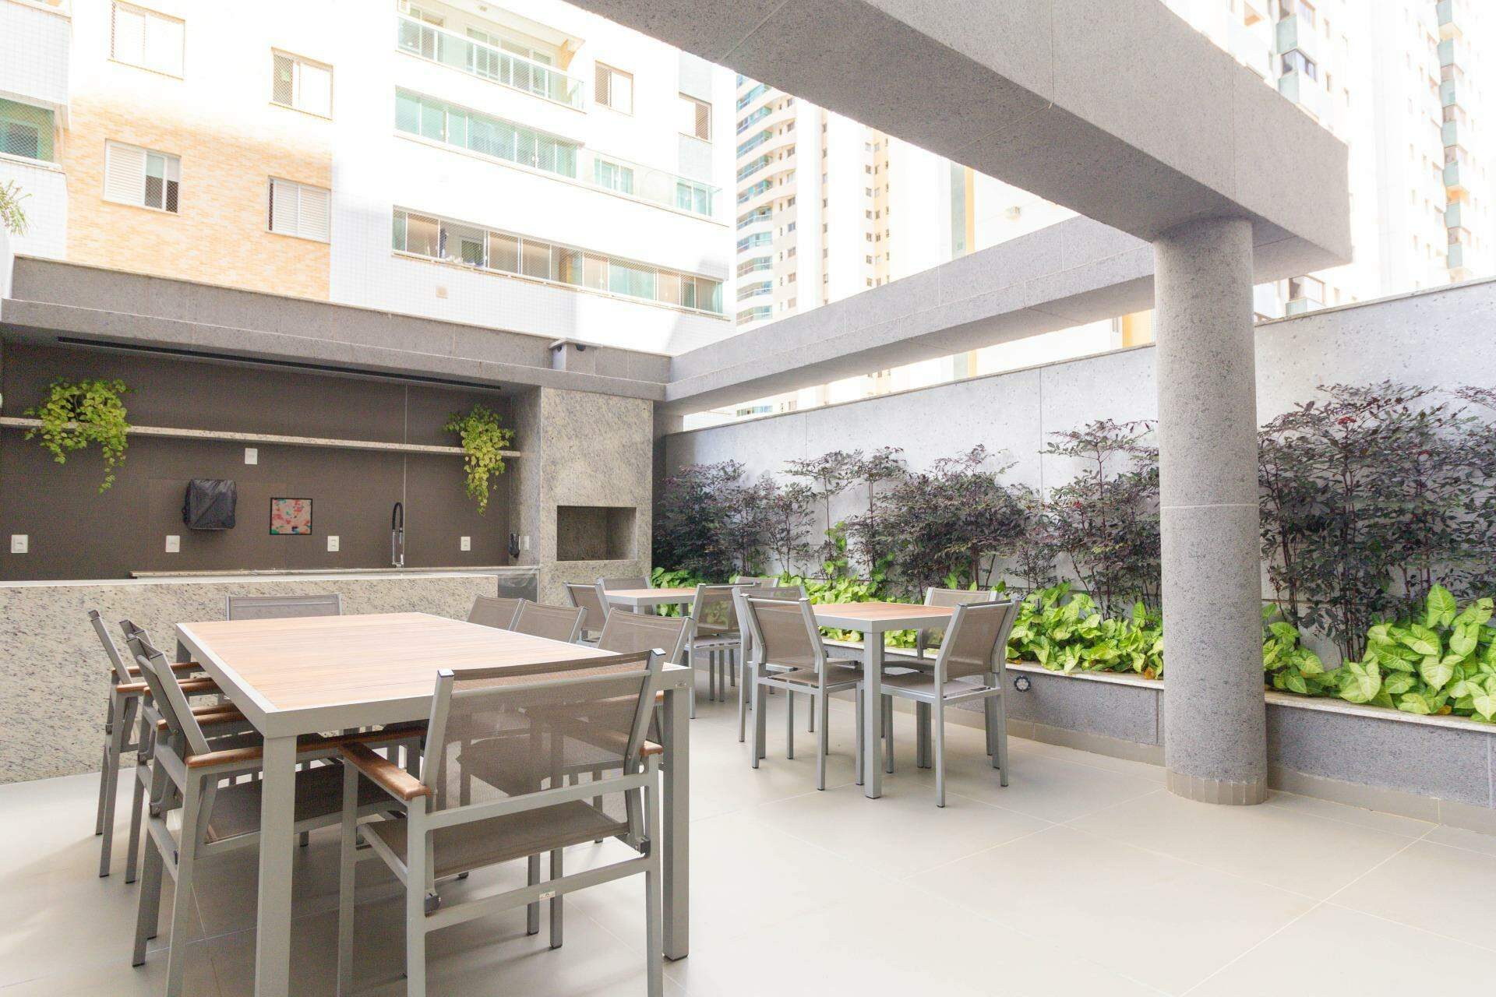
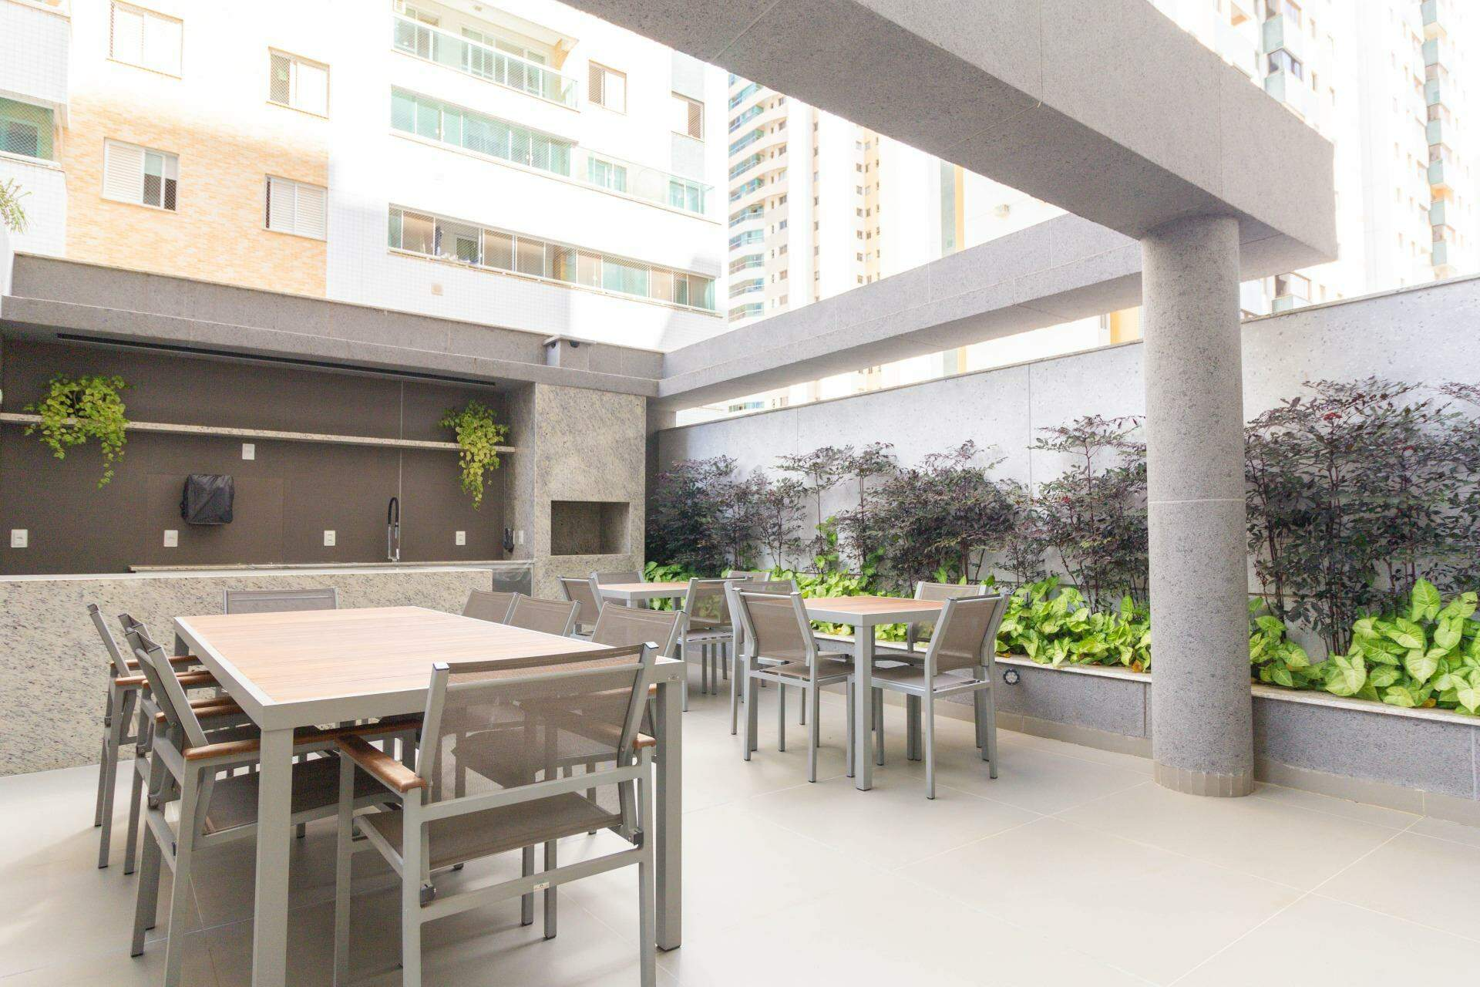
- wall art (291, 516)
